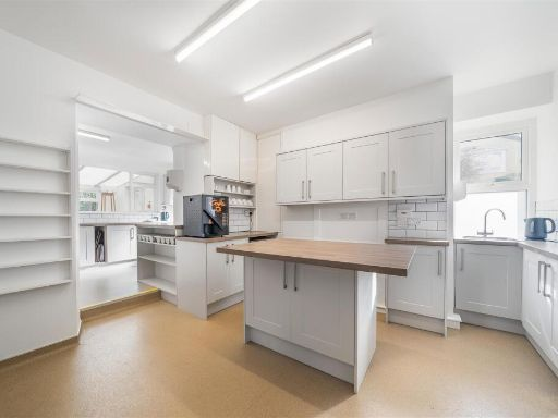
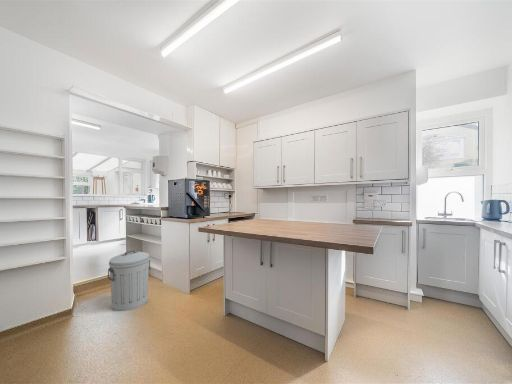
+ trash can (130, 277)
